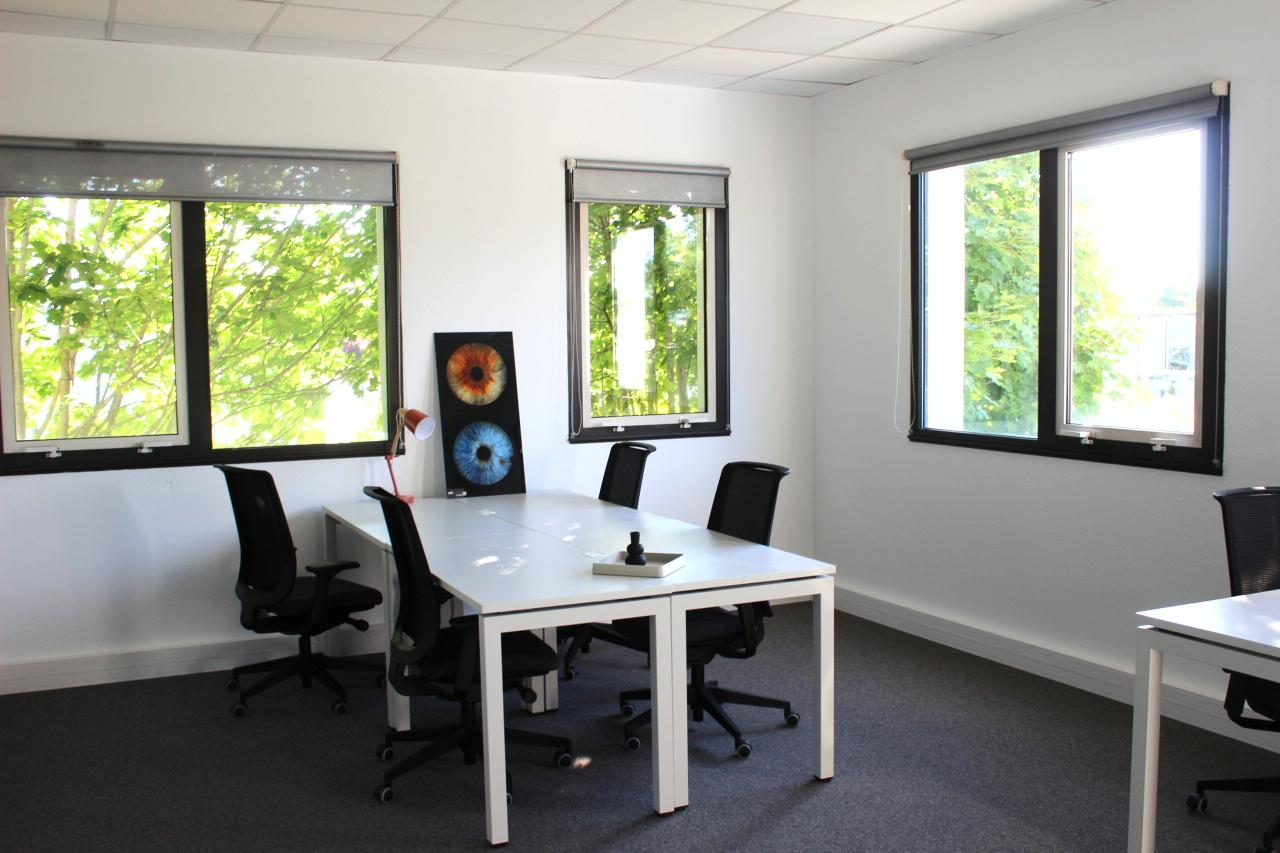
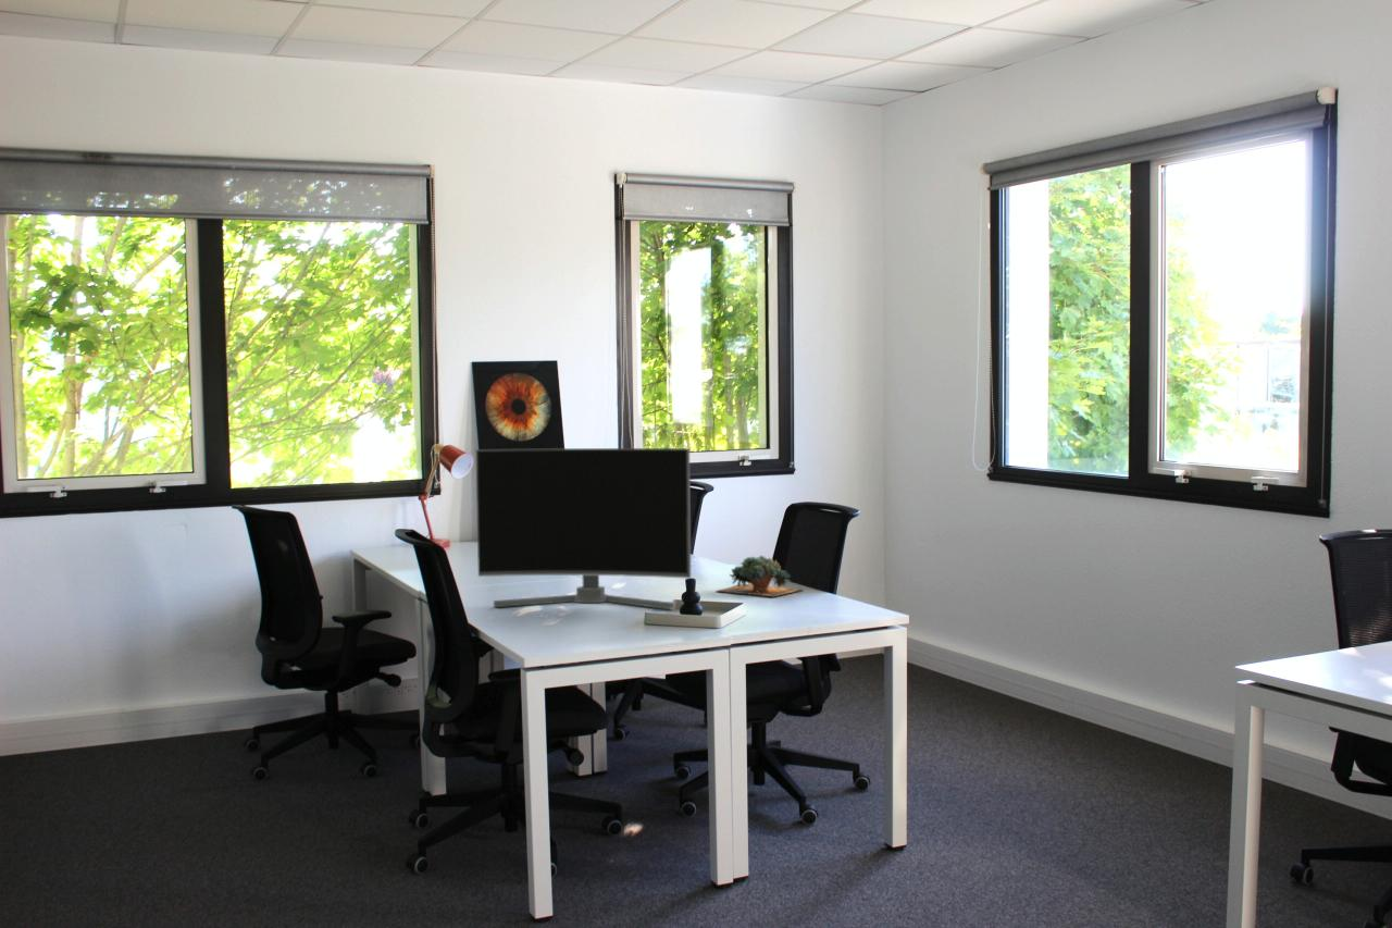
+ computer monitor (585, 525)
+ succulent plant (759, 572)
